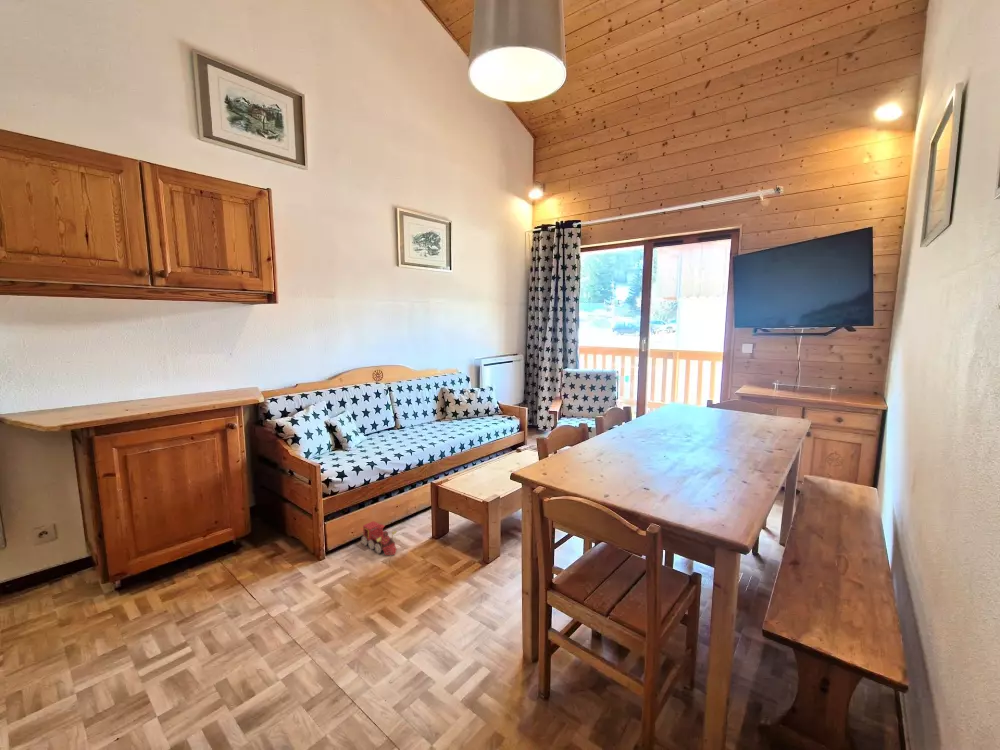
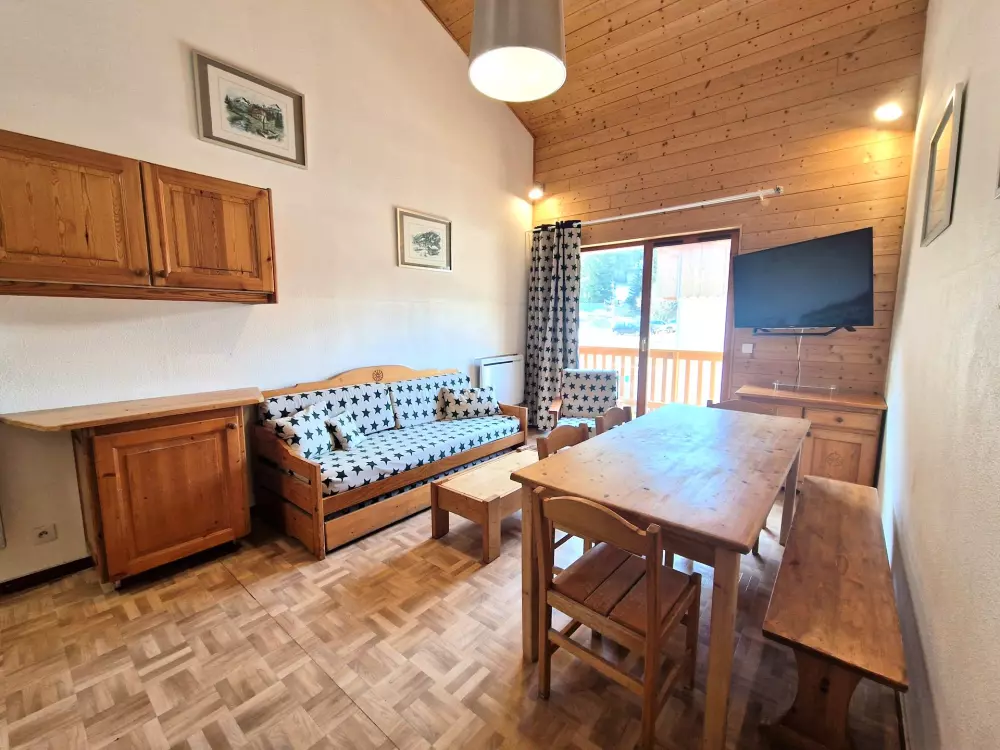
- toy train (380, 535)
